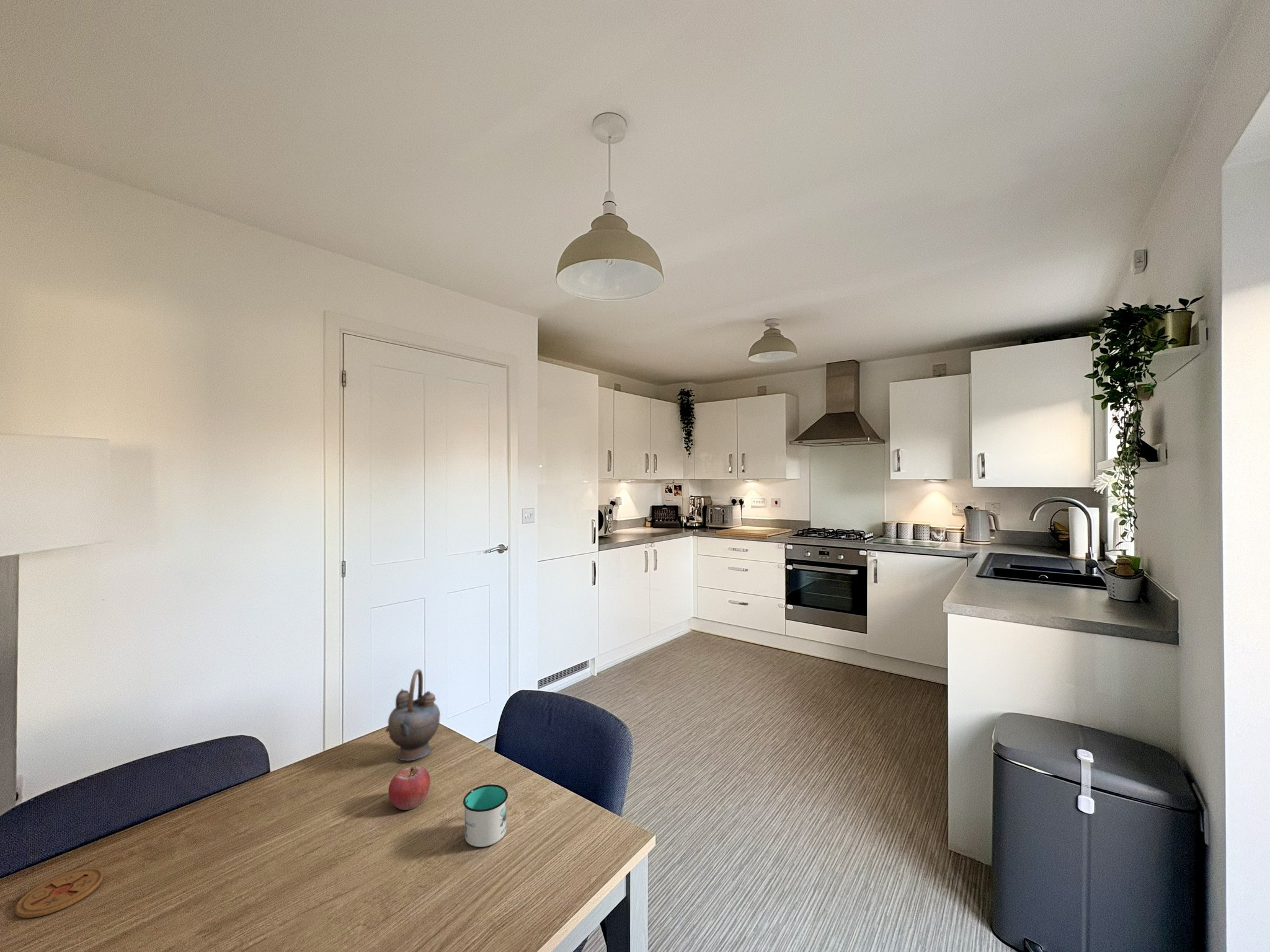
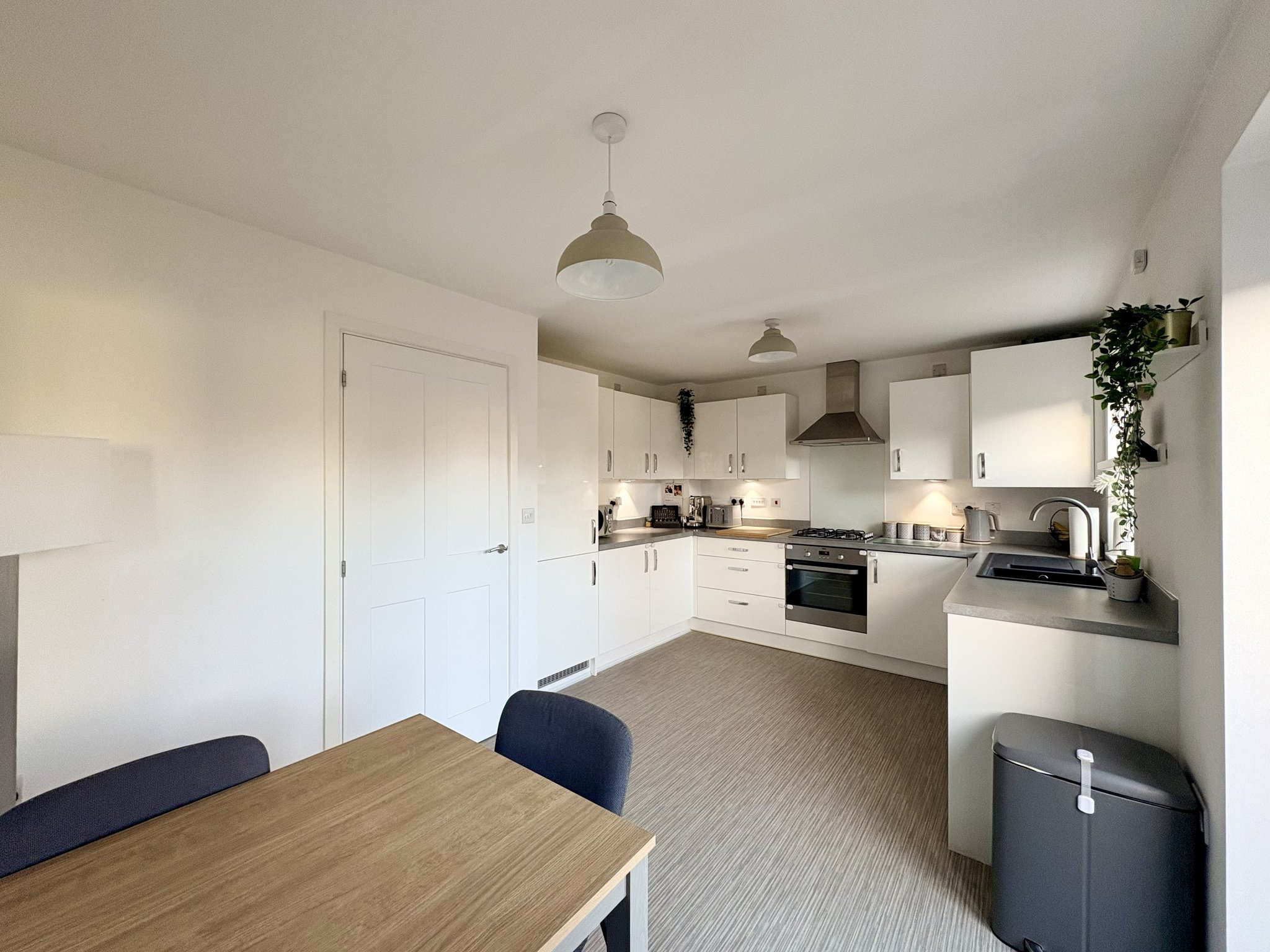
- teapot (412, 714)
- mug (487, 811)
- coaster (61, 891)
- fruit (409, 783)
